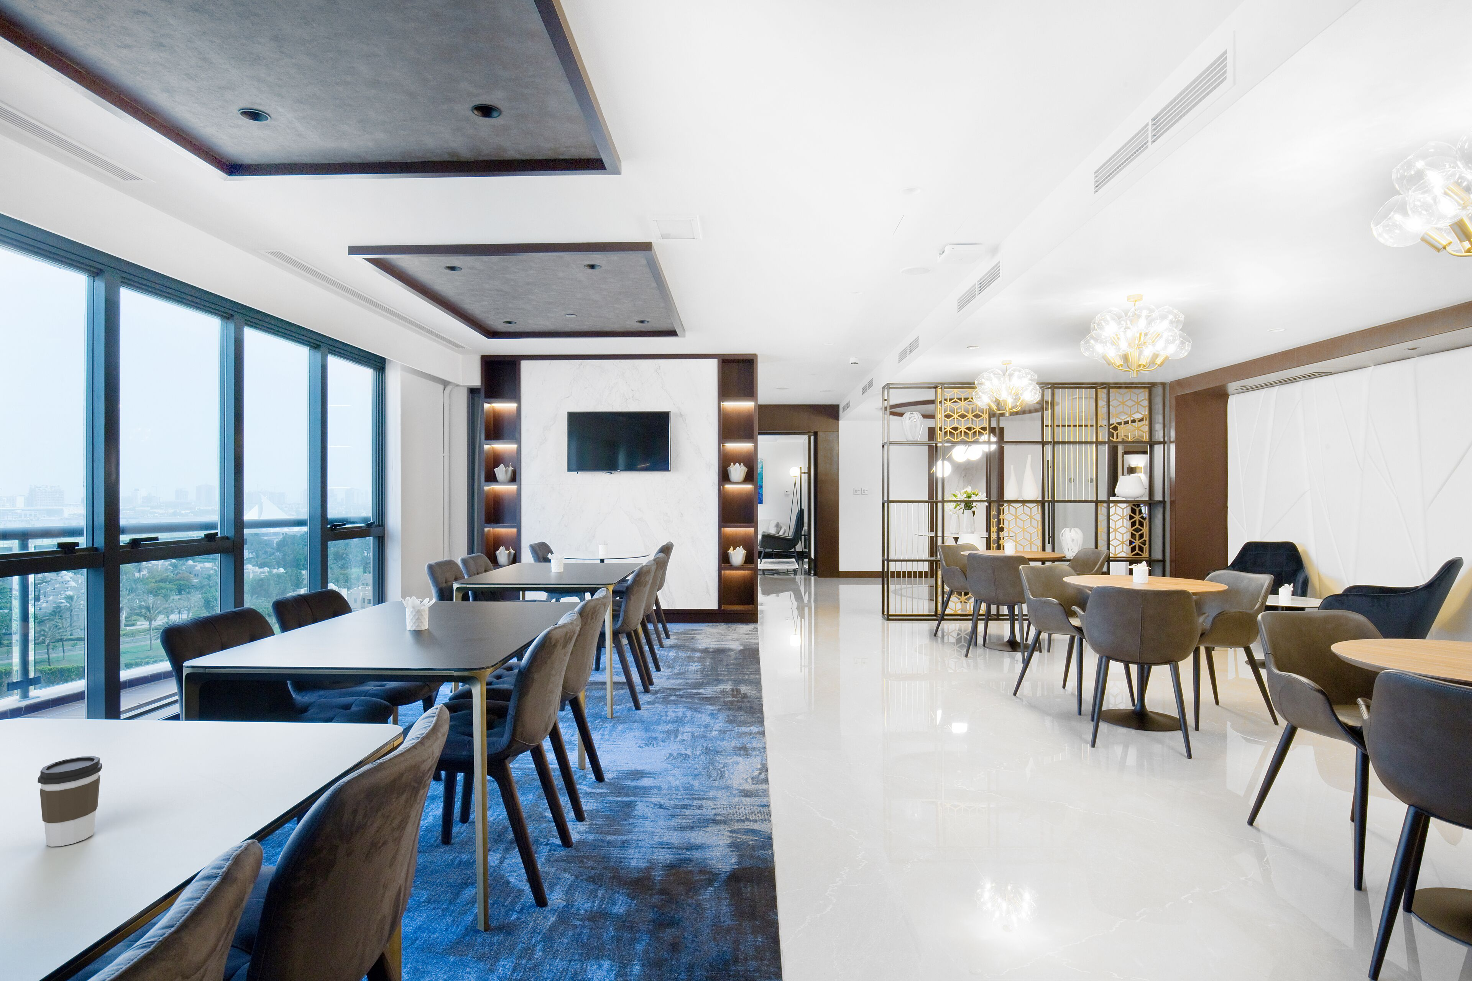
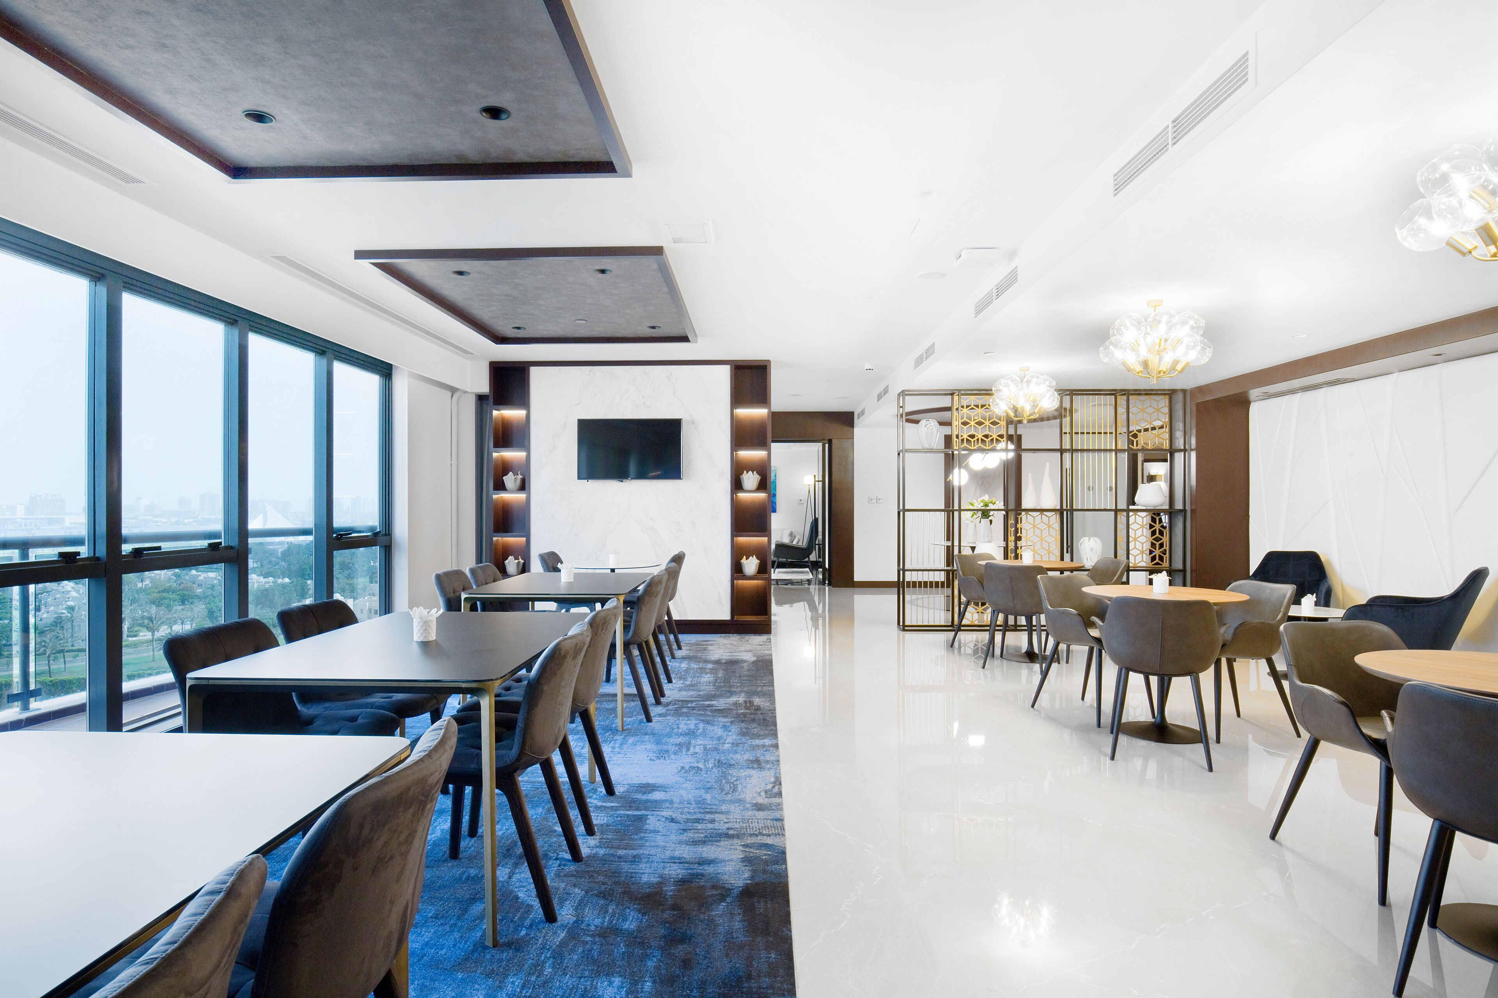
- coffee cup (70, 801)
